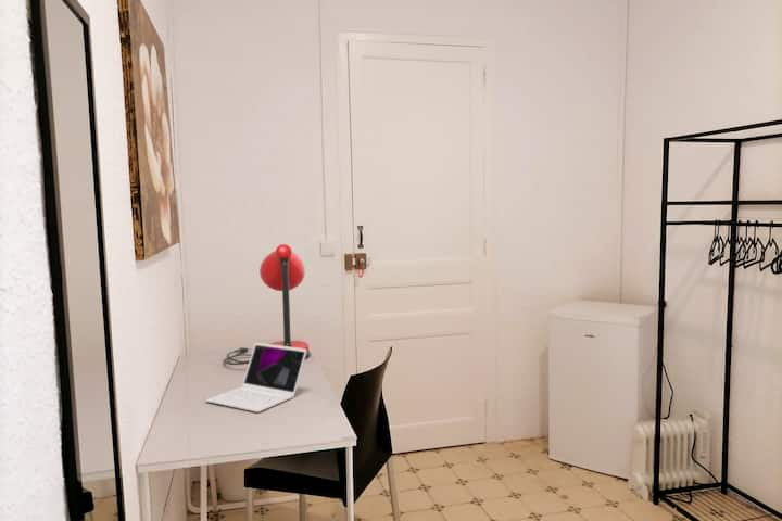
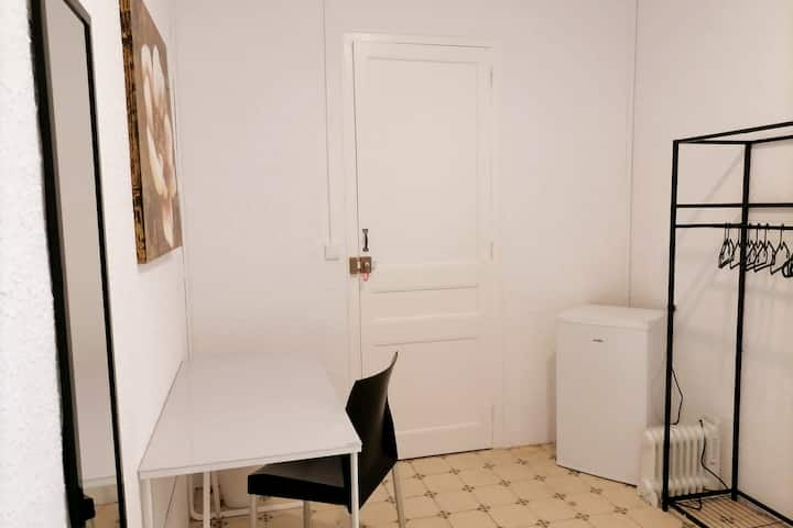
- laptop (256, 372)
- desk lamp (270, 288)
